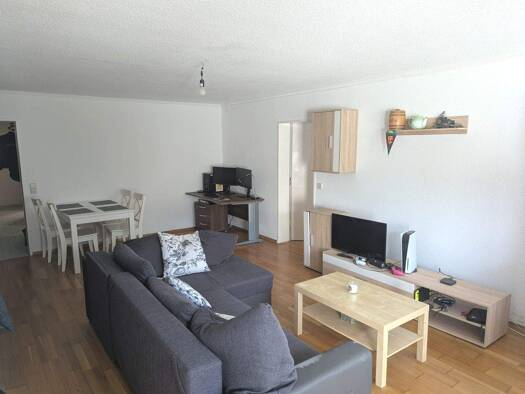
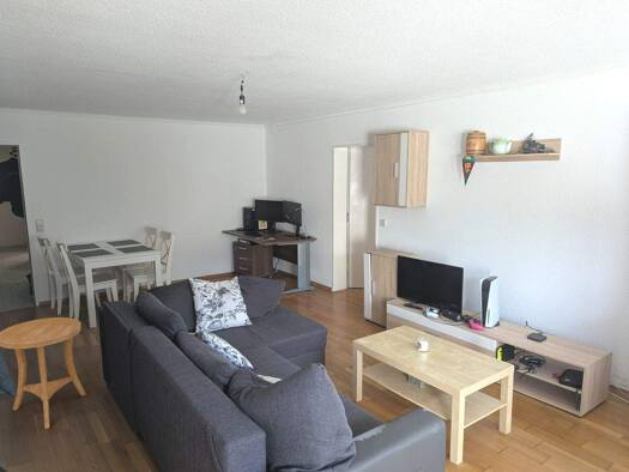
+ side table (44, 370)
